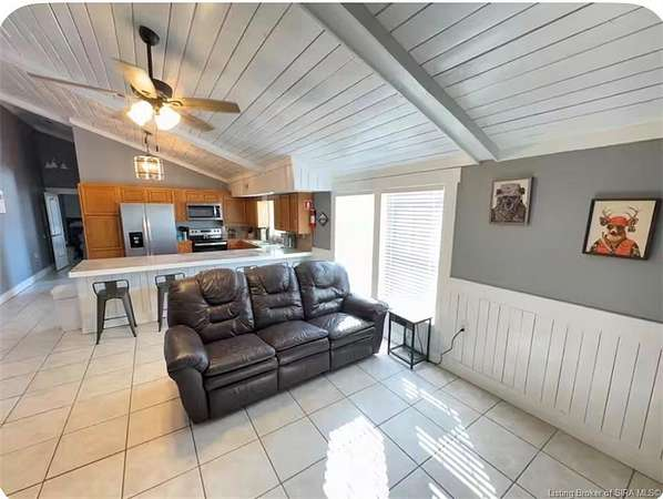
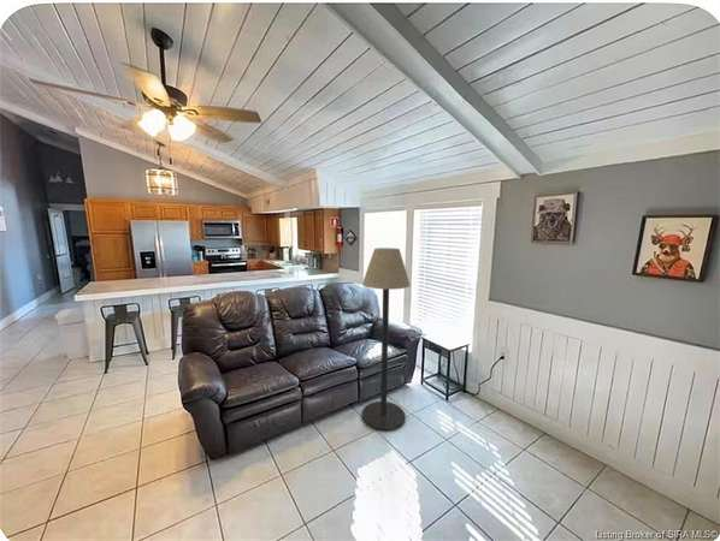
+ floor lamp (384, 335)
